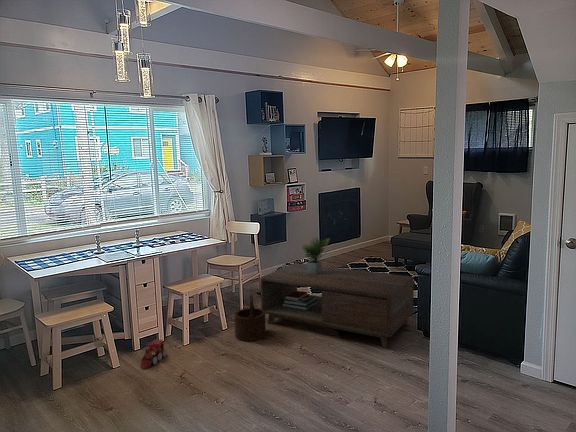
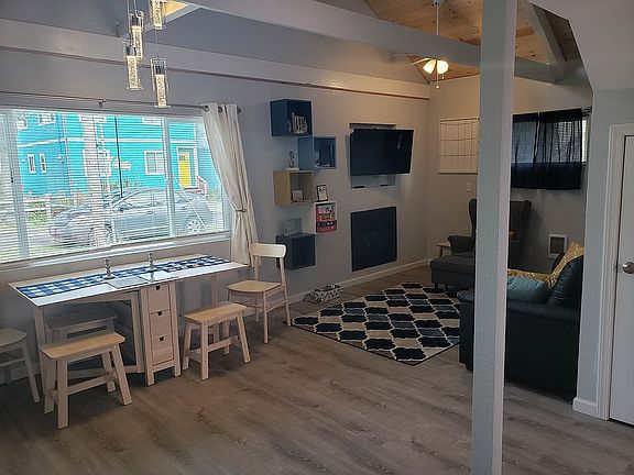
- toy train (151, 351)
- coffee table (335, 282)
- wooden bucket (249, 315)
